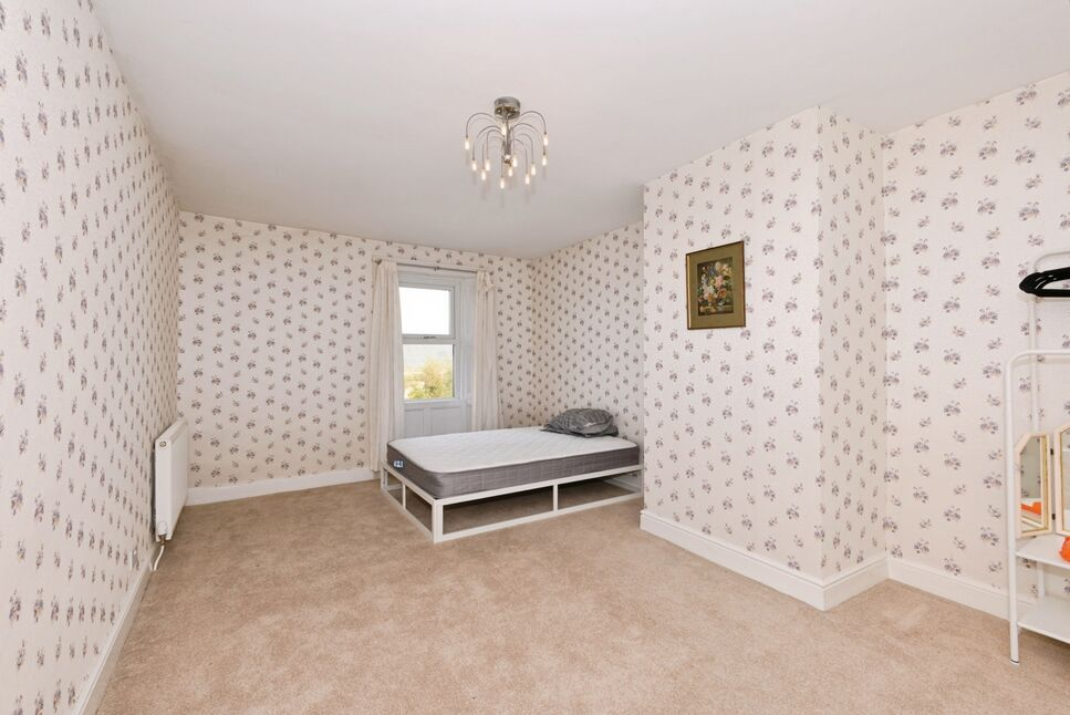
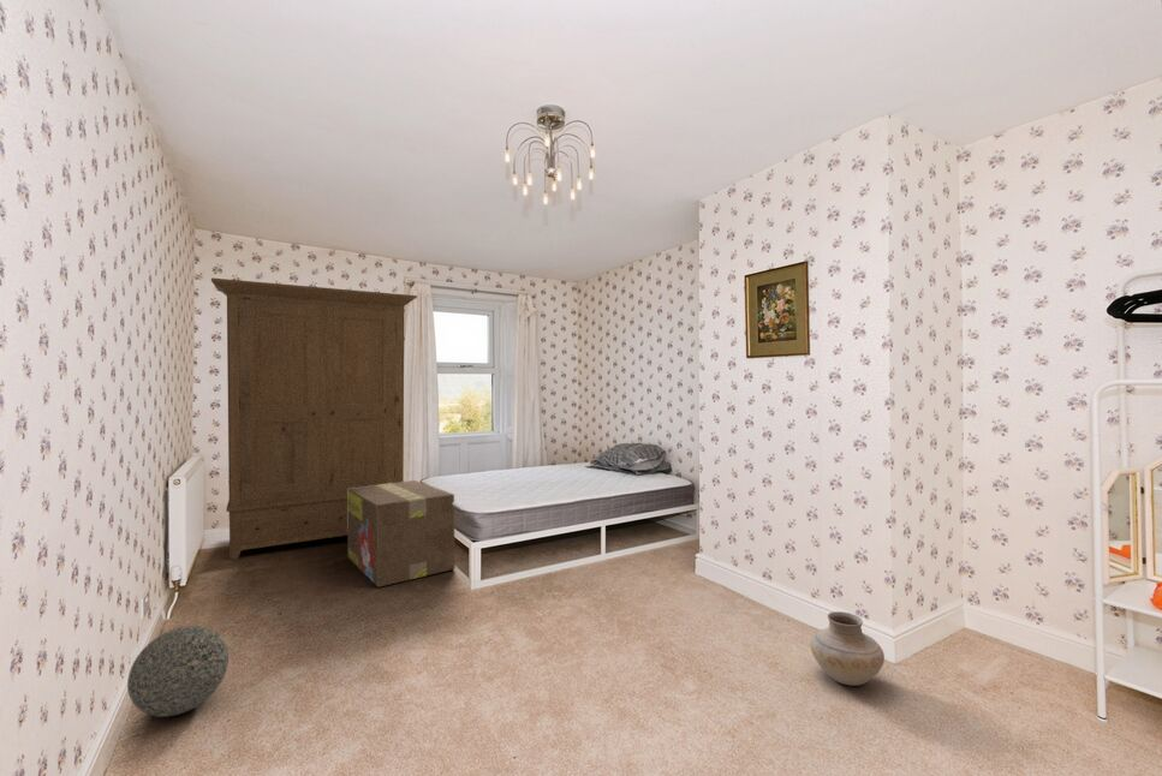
+ box (399, 526)
+ wardrobe (320, 413)
+ vase (846, 647)
+ decorative ball (180, 669)
